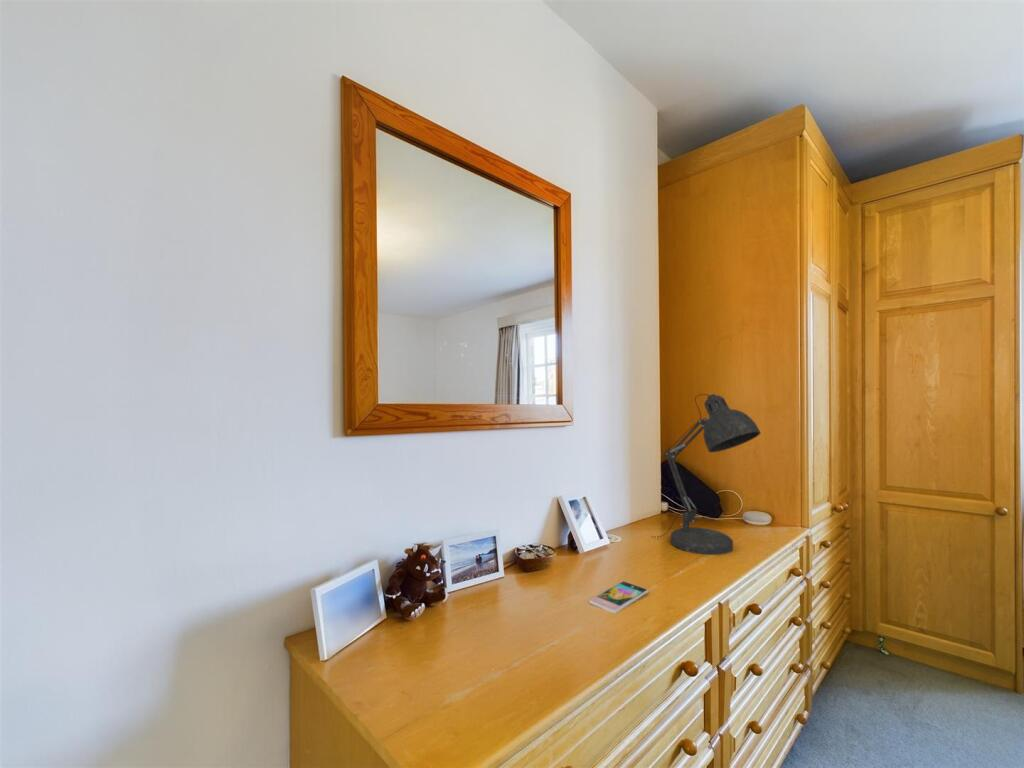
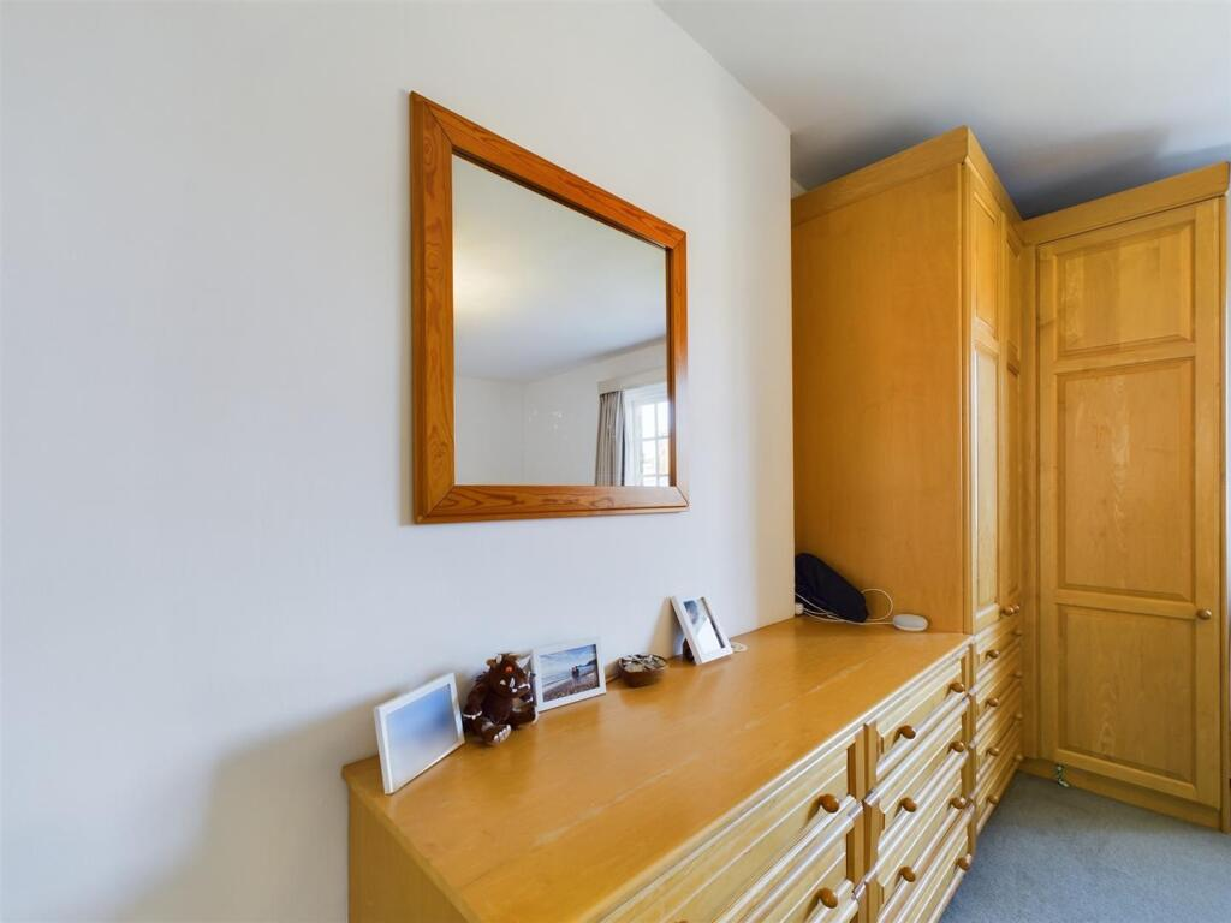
- smartphone (619, 596)
- desk lamp (709, 451)
